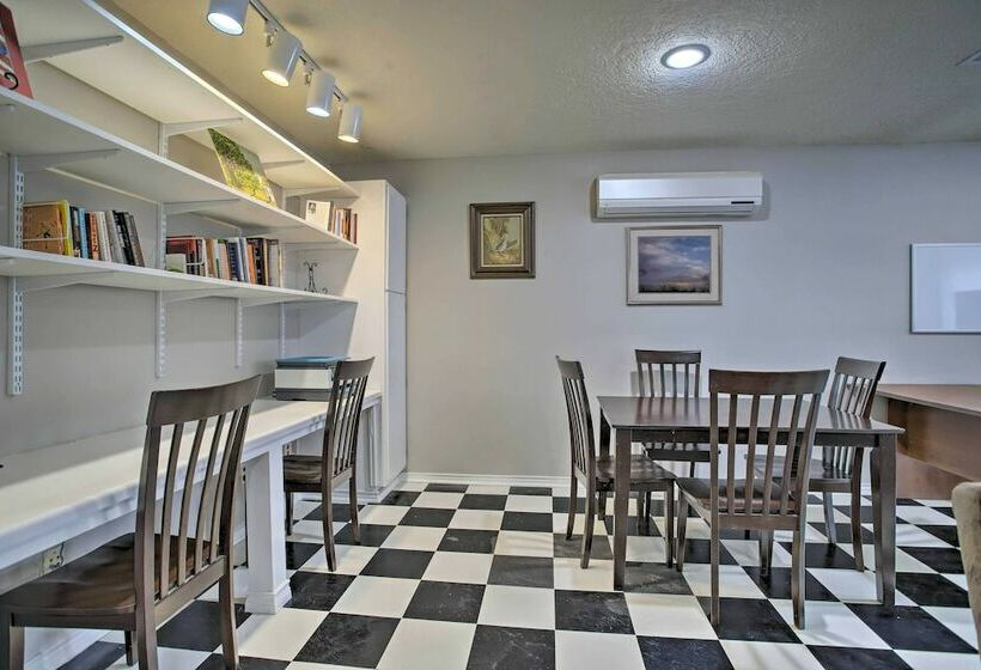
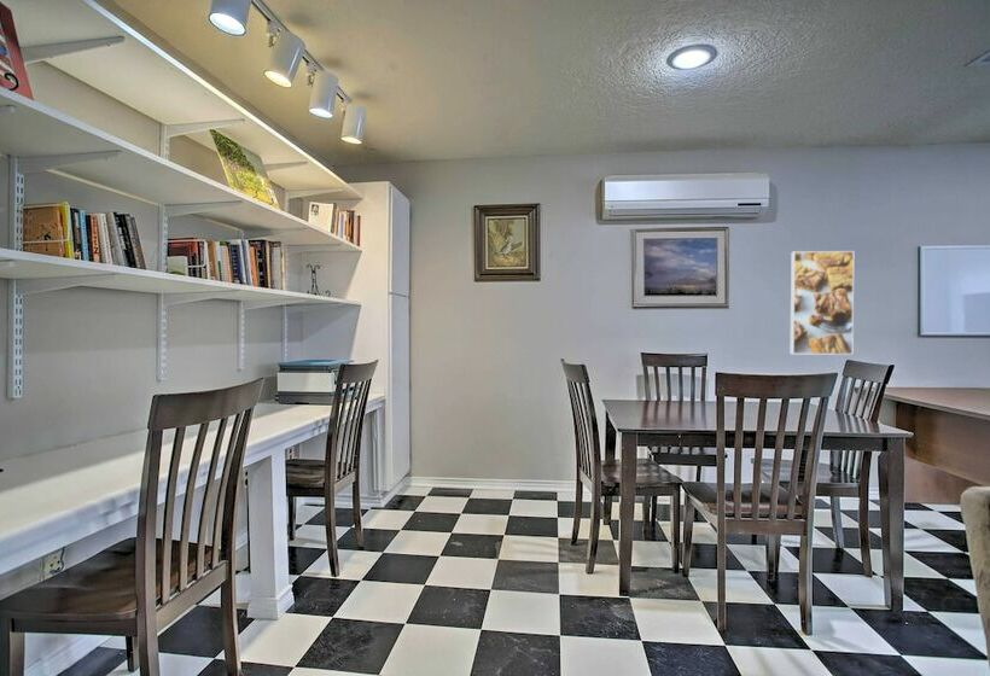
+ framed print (821, 303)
